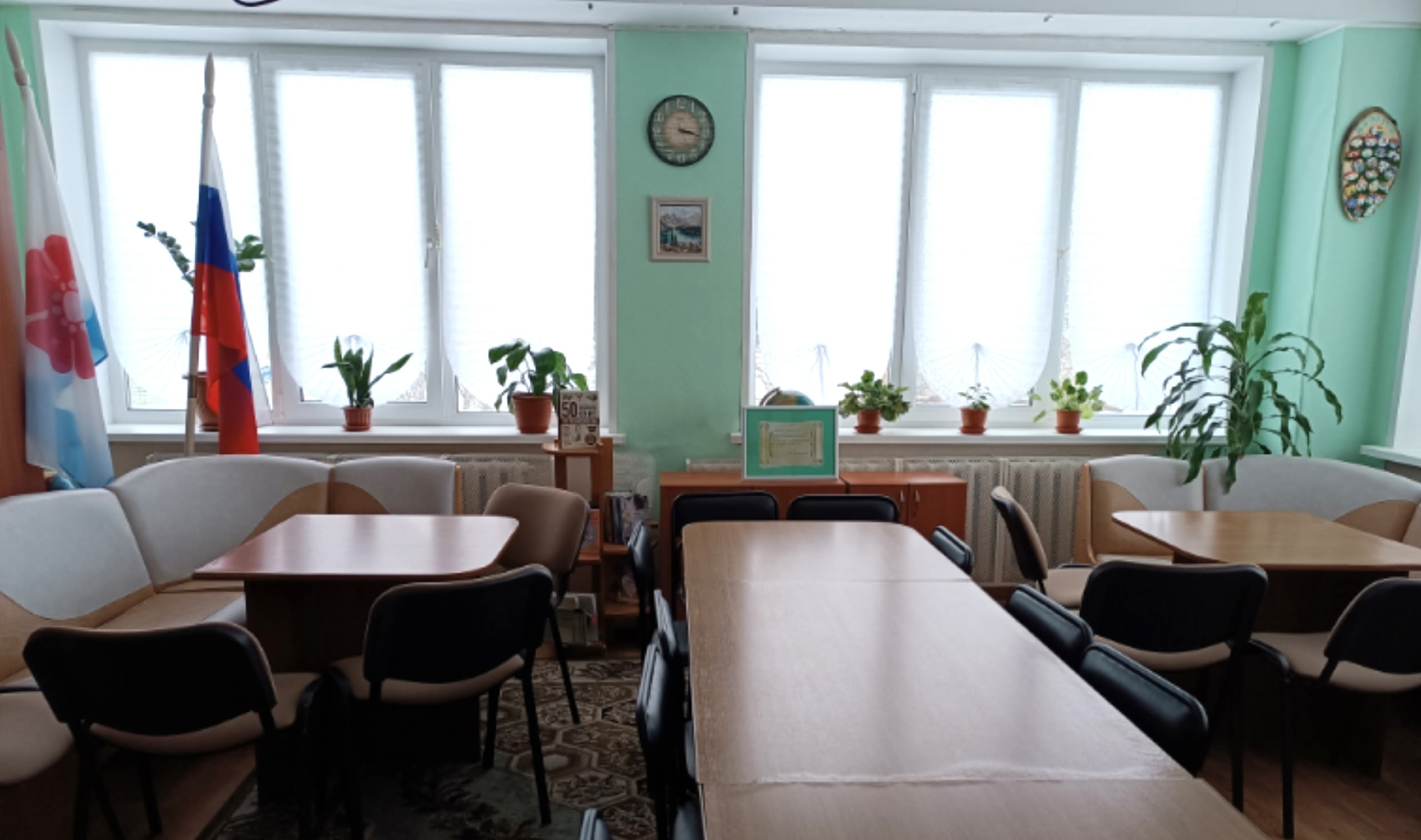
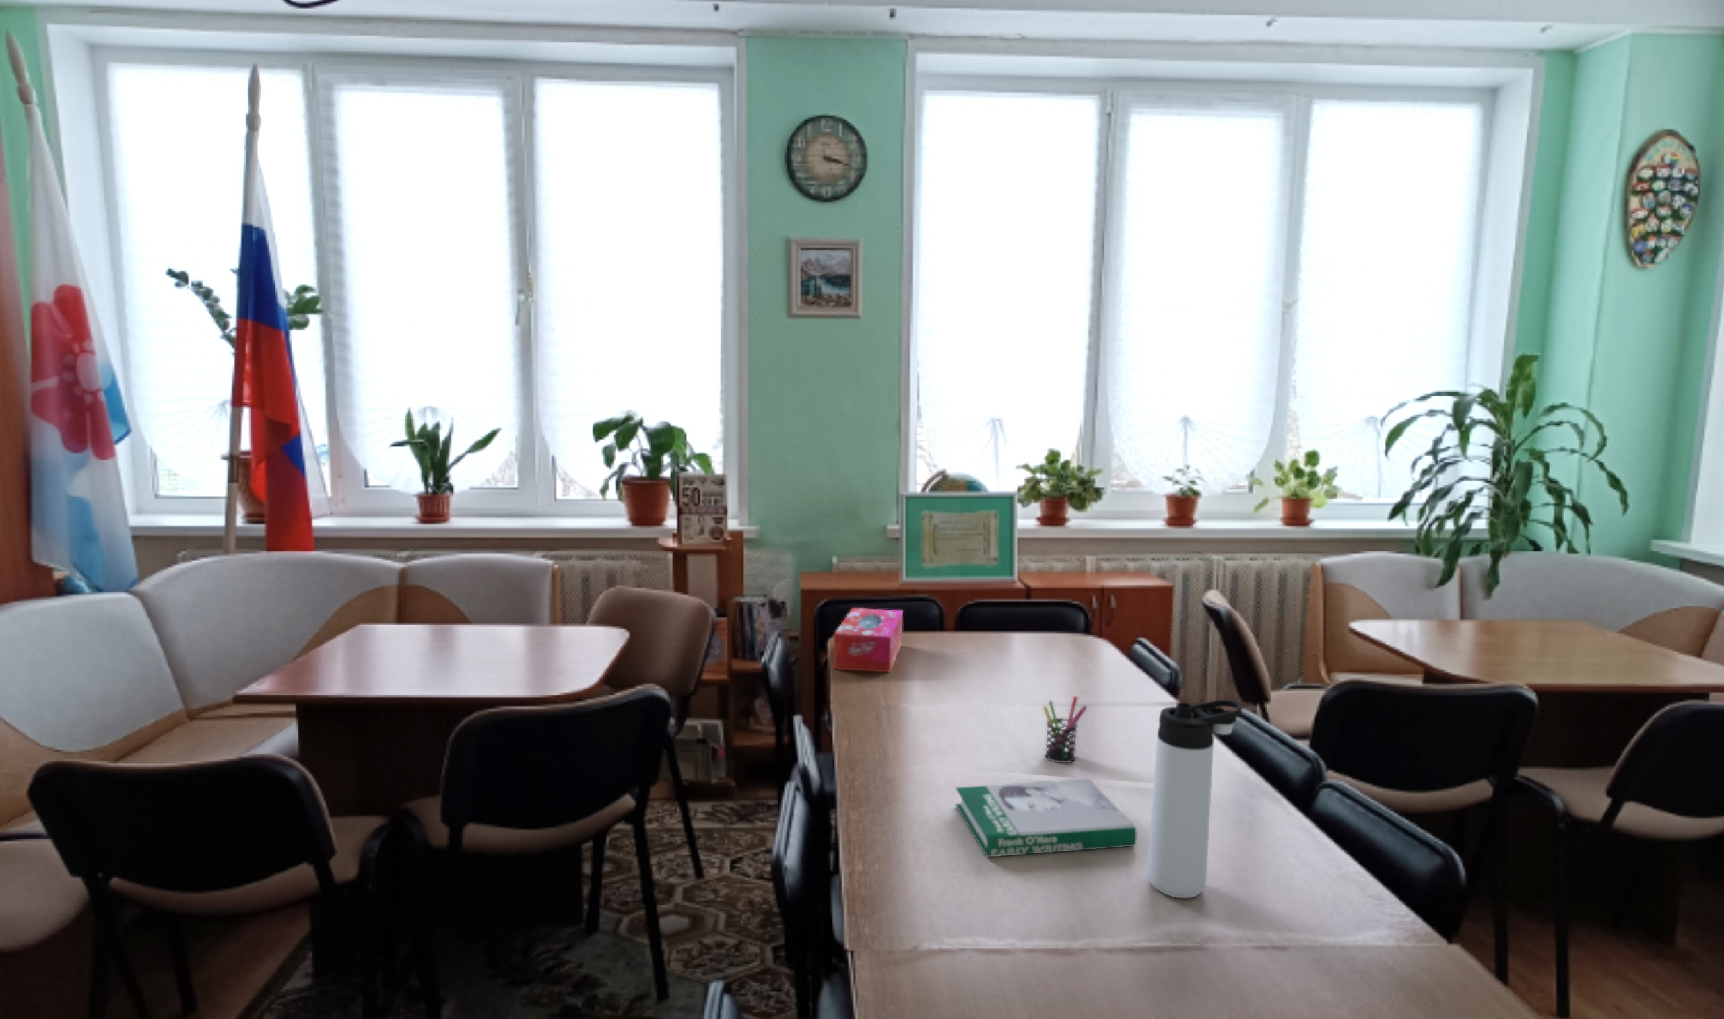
+ book (1042, 815)
+ pen holder (1060, 727)
+ tissue box (870, 639)
+ thermos bottle (1194, 796)
